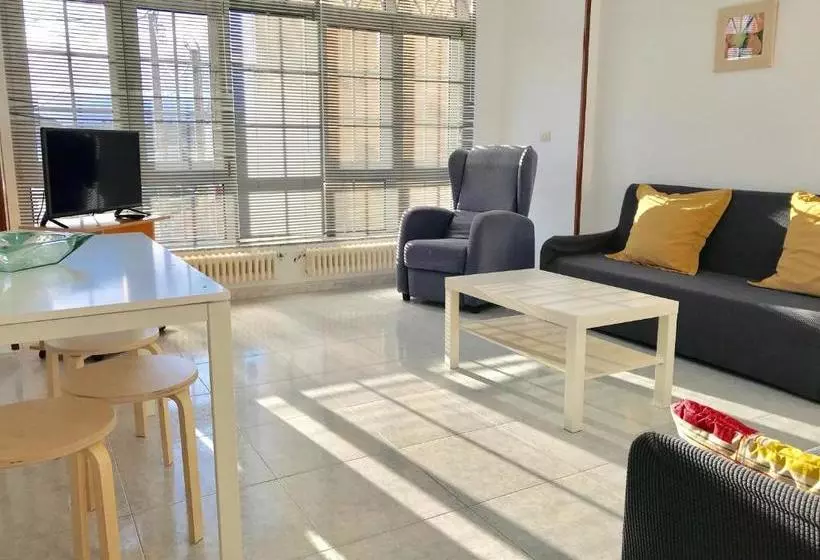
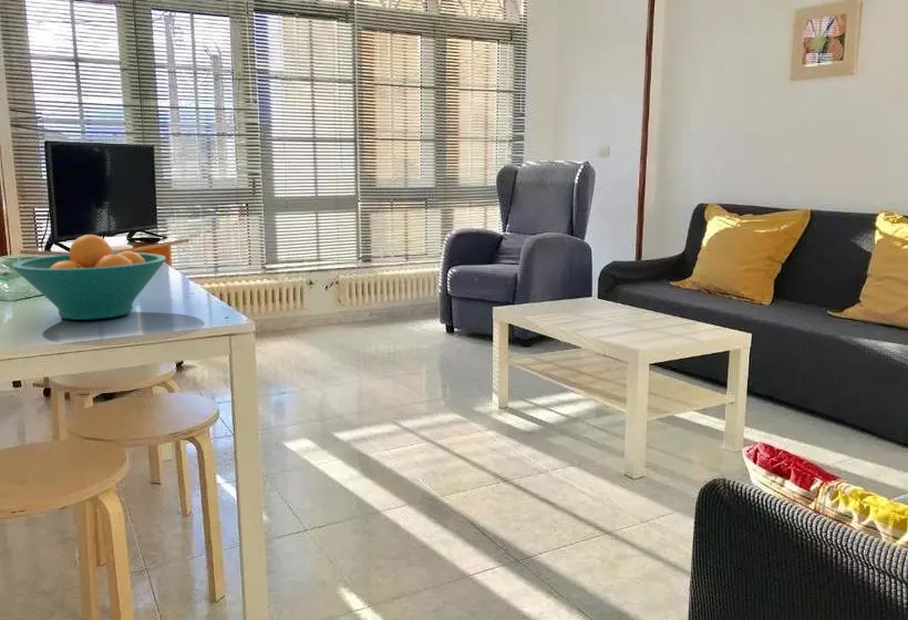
+ fruit bowl (93, 275)
